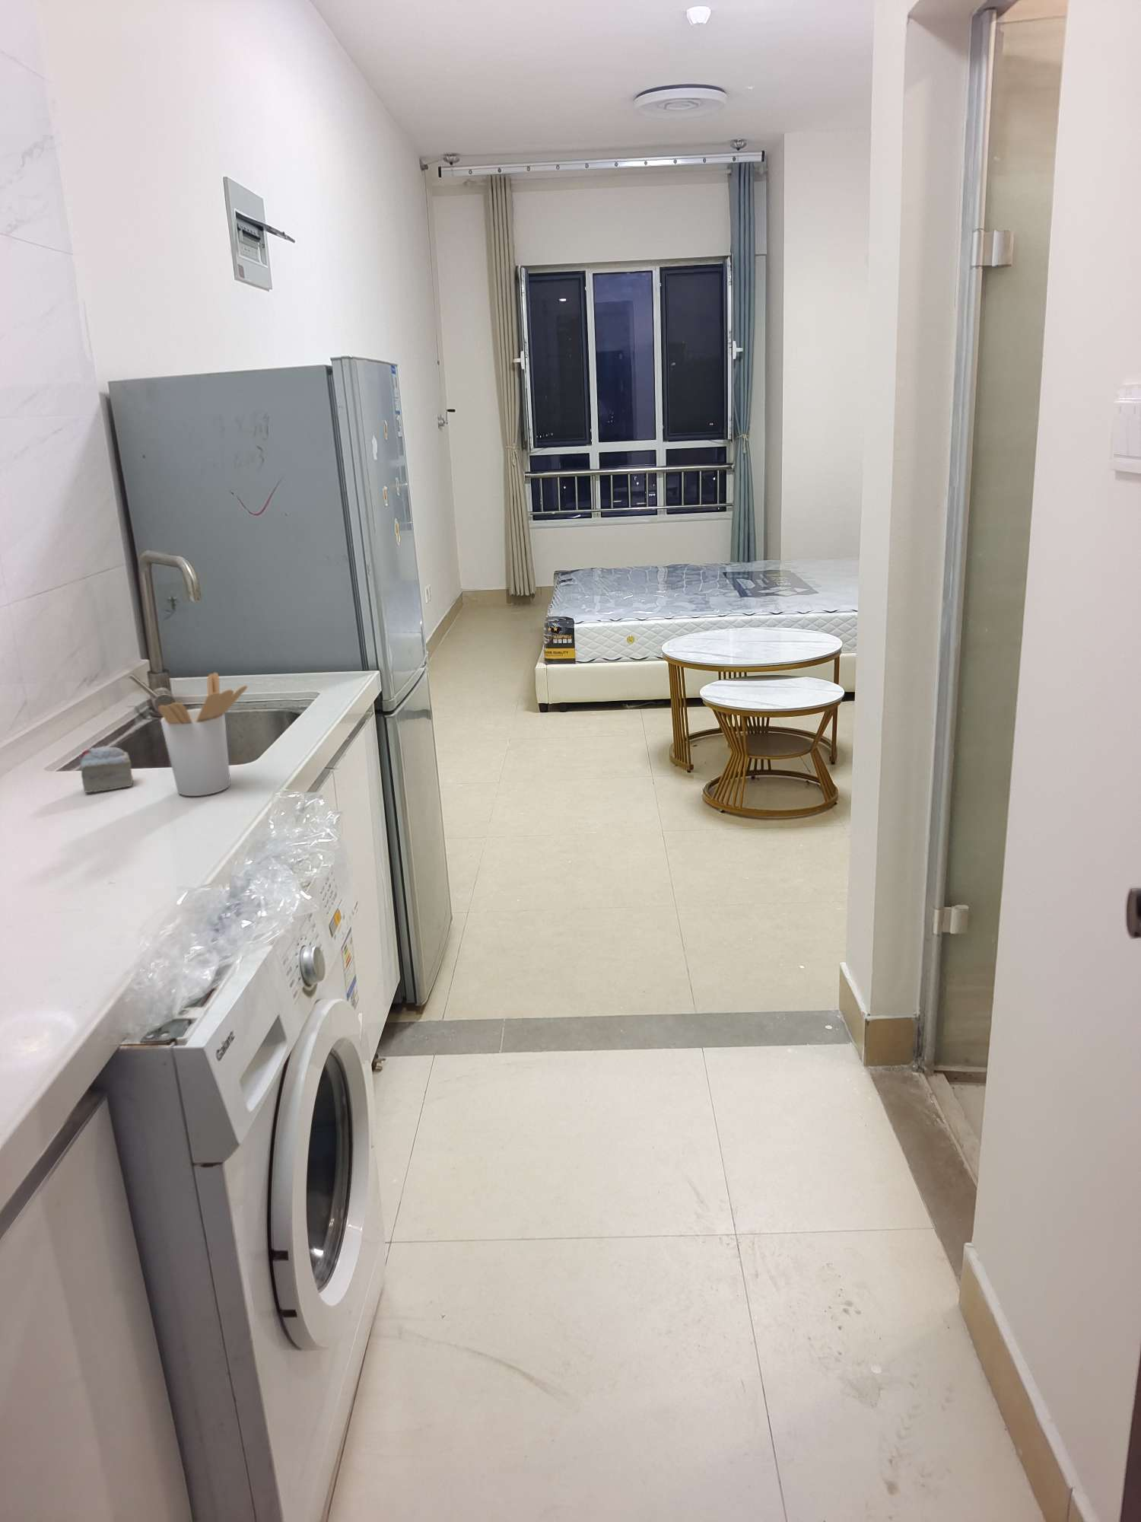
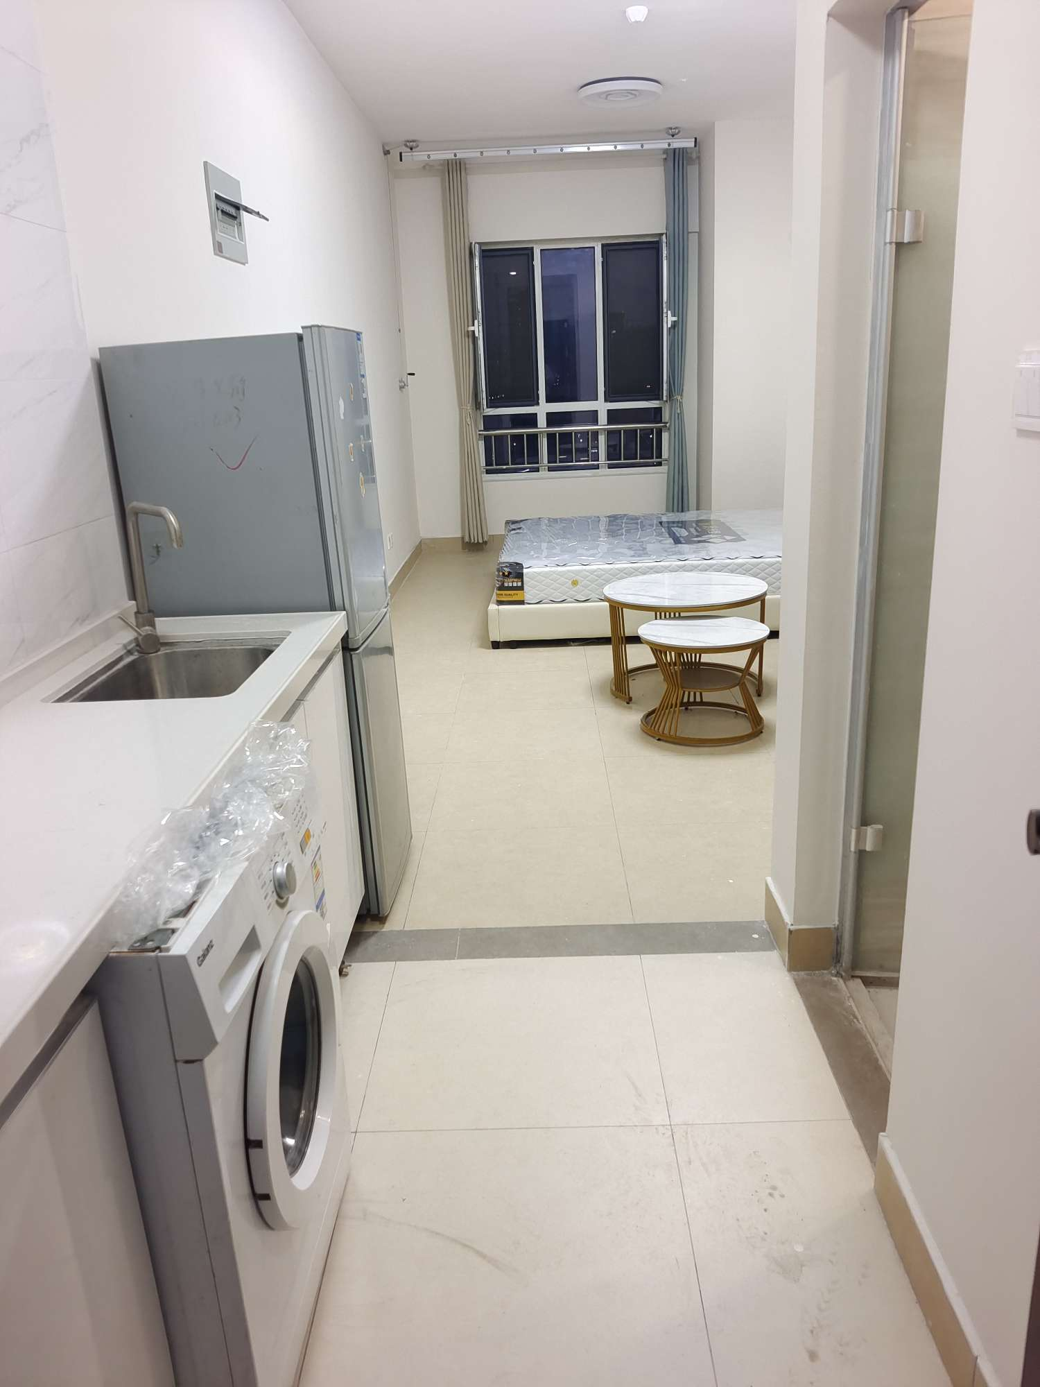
- utensil holder (207, 735)
- cake slice (105, 766)
